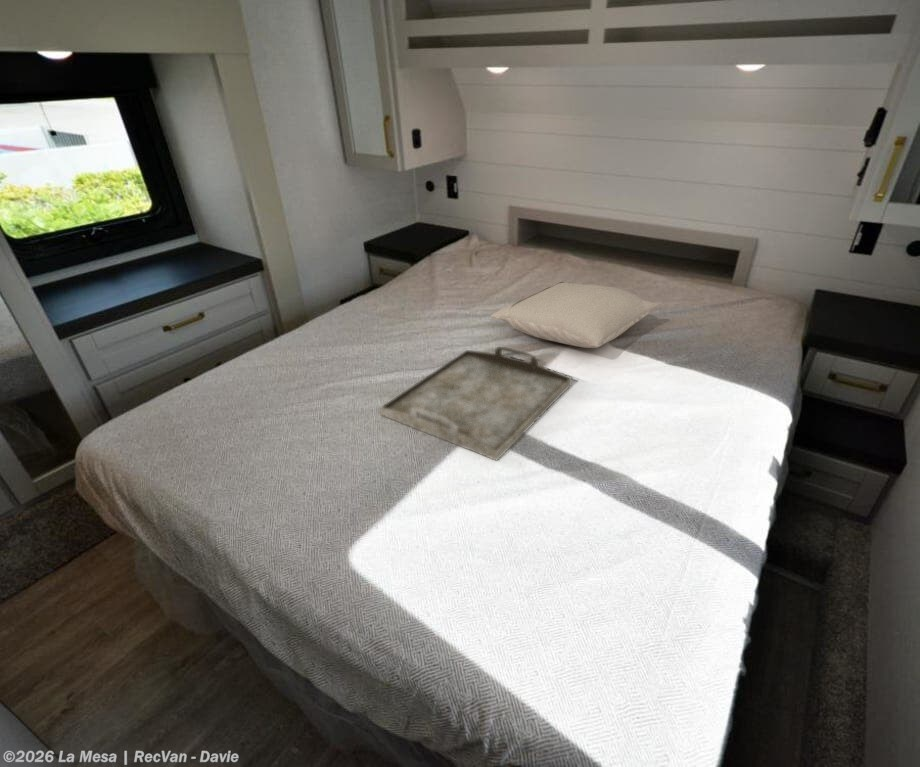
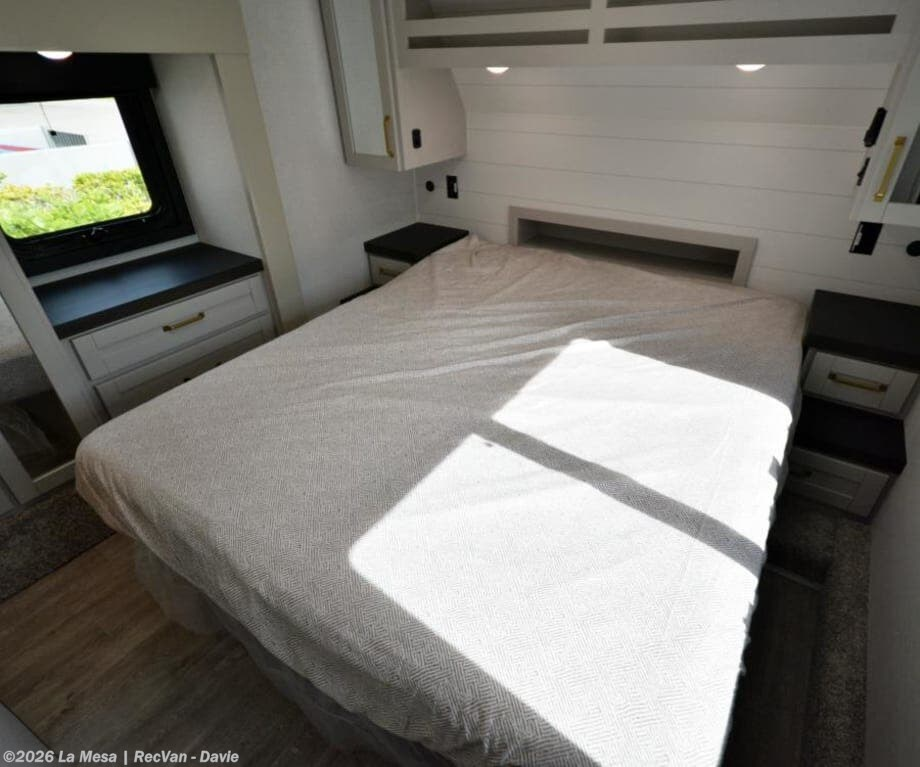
- serving tray (479, 388)
- pillow (574, 311)
